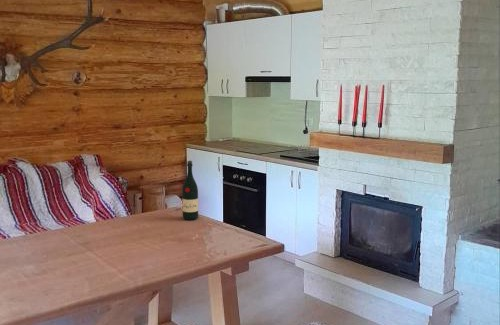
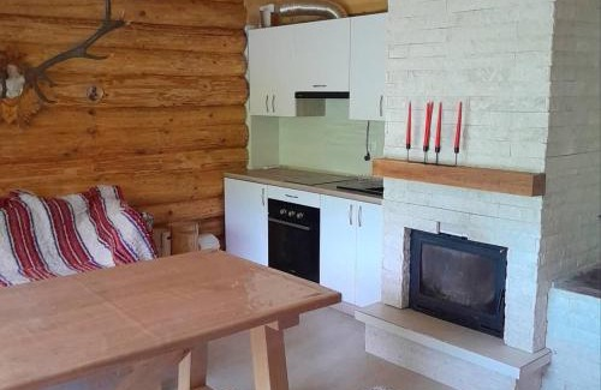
- wine bottle (190, 189)
